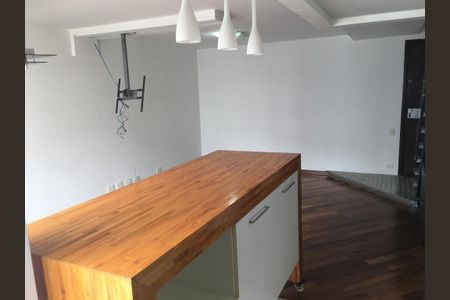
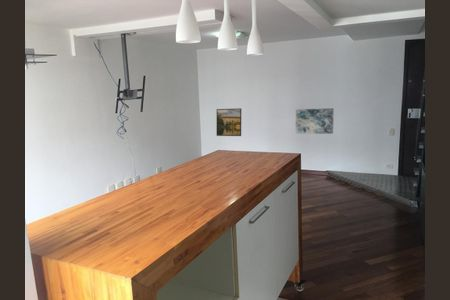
+ wall art (314, 121)
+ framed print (228, 122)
